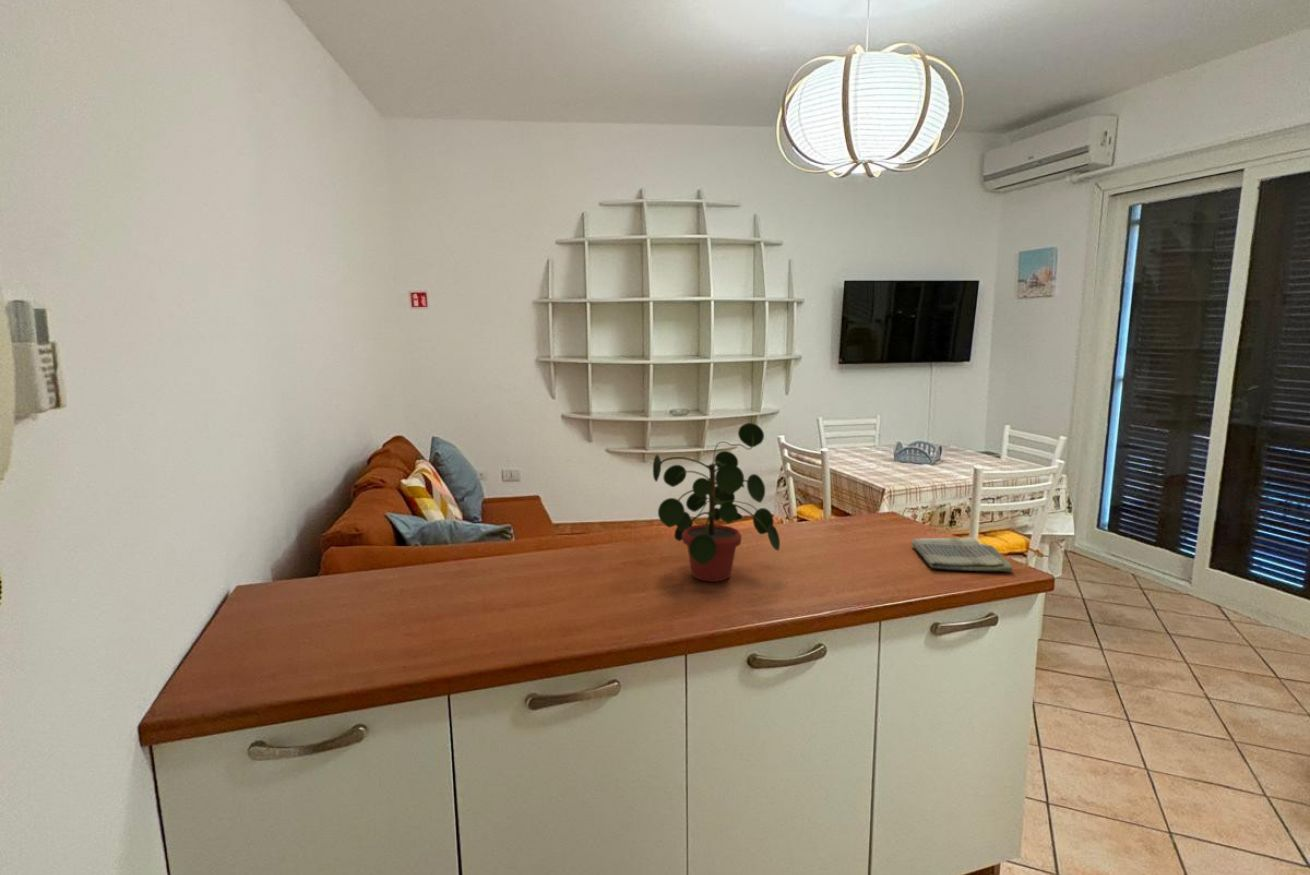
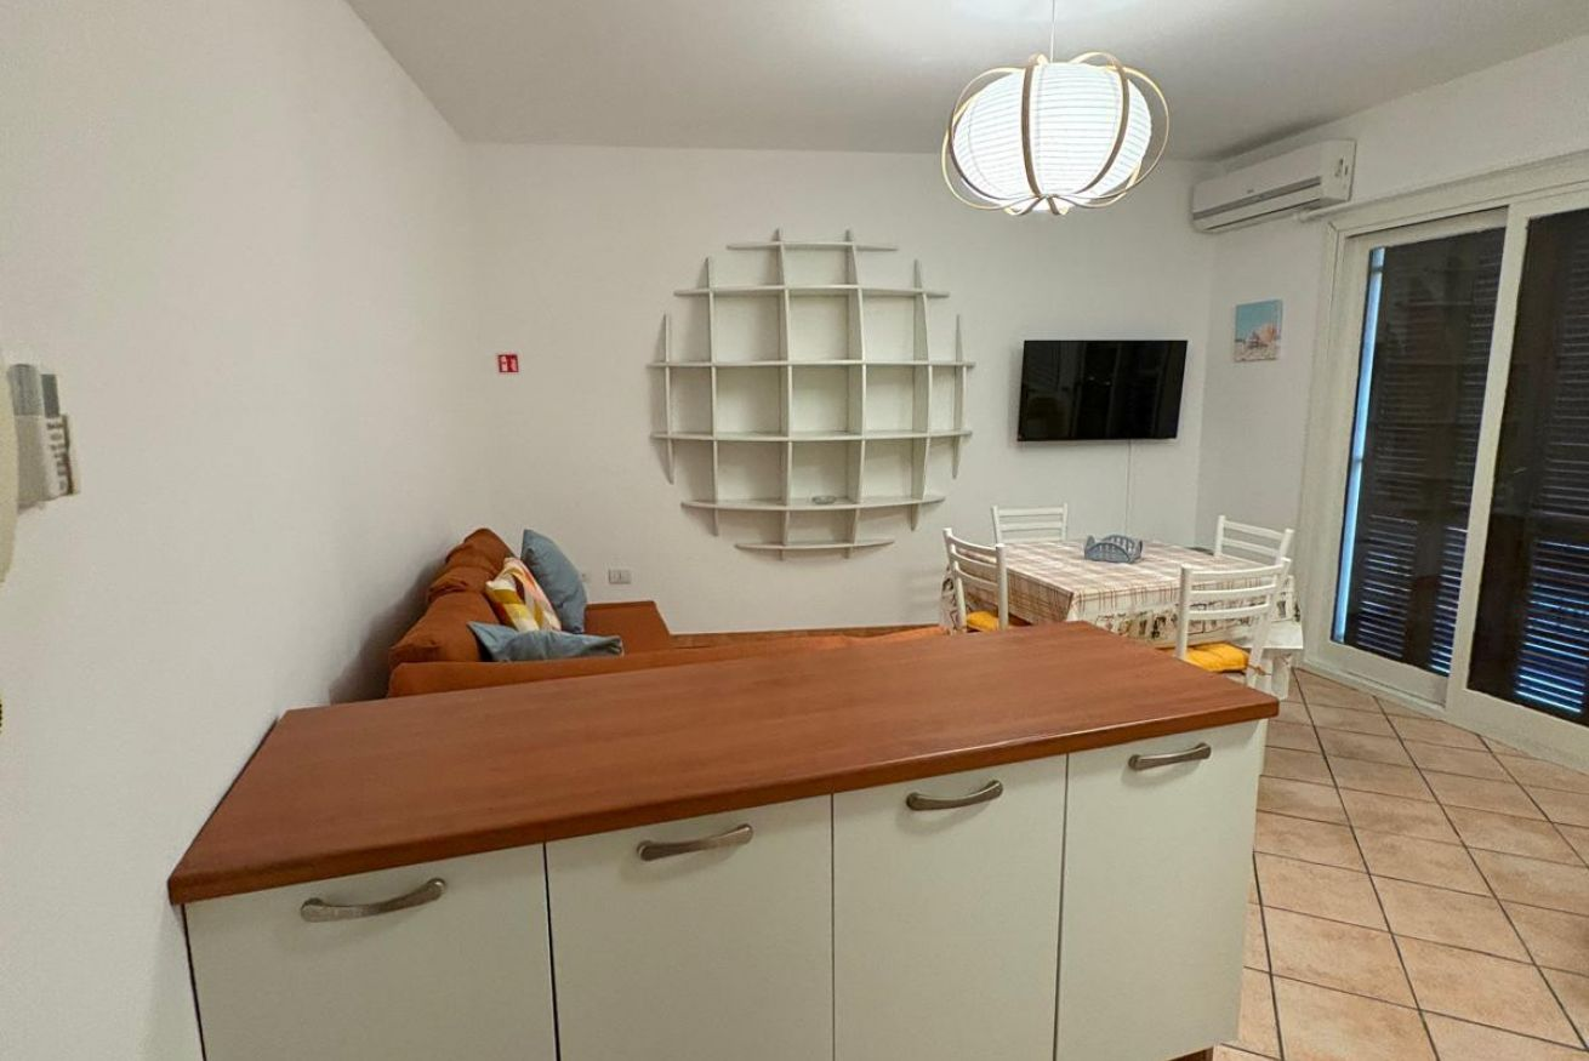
- dish towel (959, 552)
- potted plant (717, 499)
